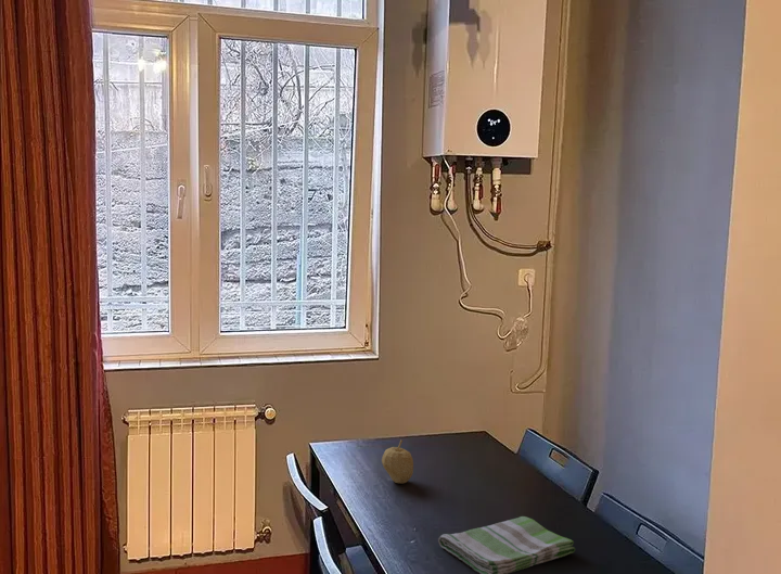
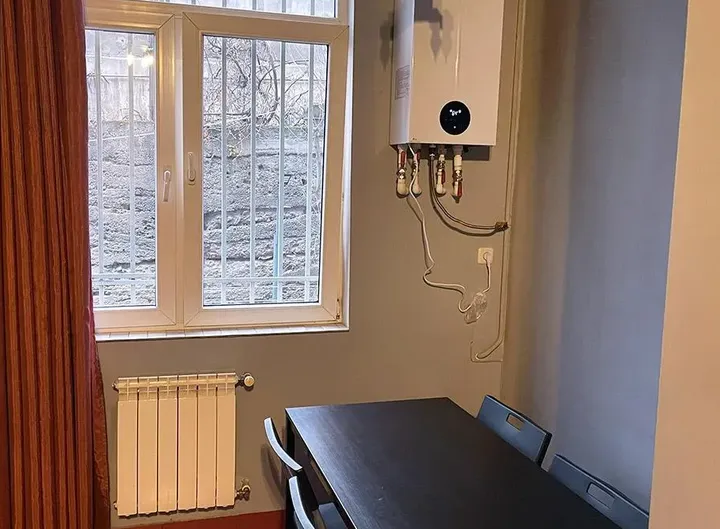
- dish towel (505, 541)
- fruit (397, 461)
